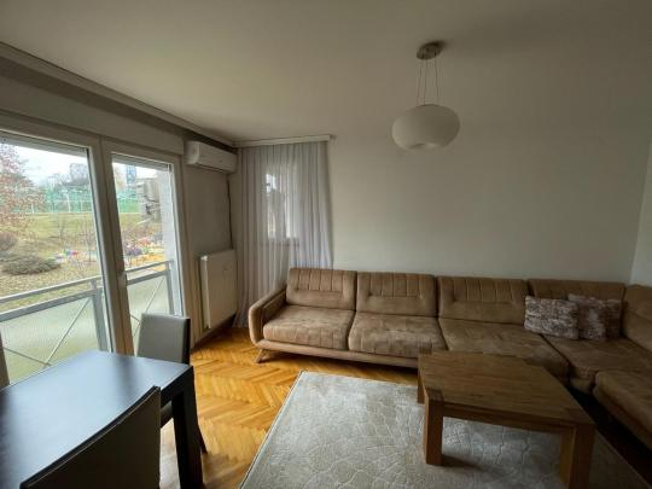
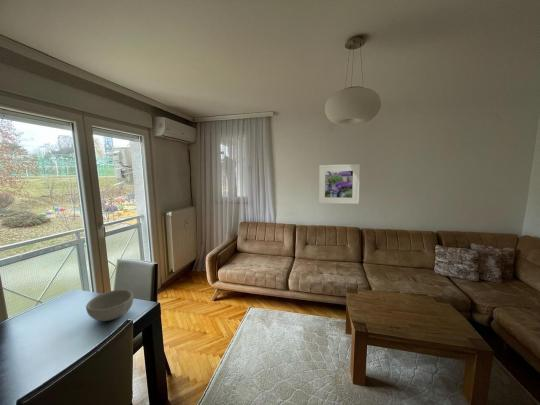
+ bowl (111, 307)
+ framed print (338, 184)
